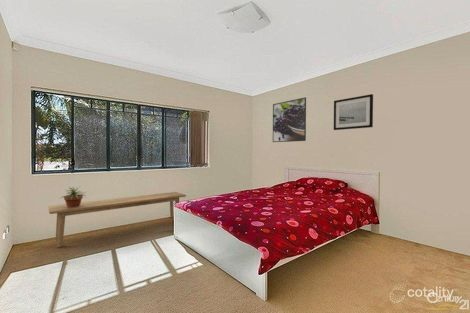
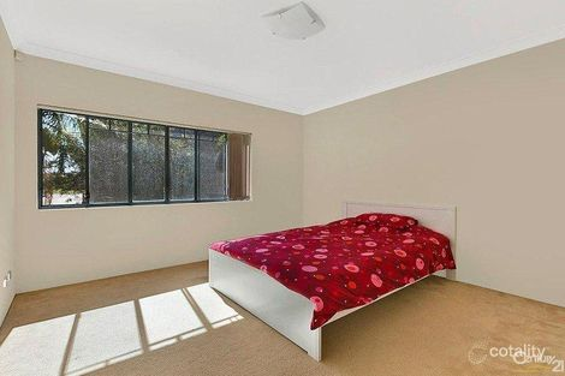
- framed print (288, 121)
- wall art (352, 113)
- potted plant (73, 196)
- bench (125, 207)
